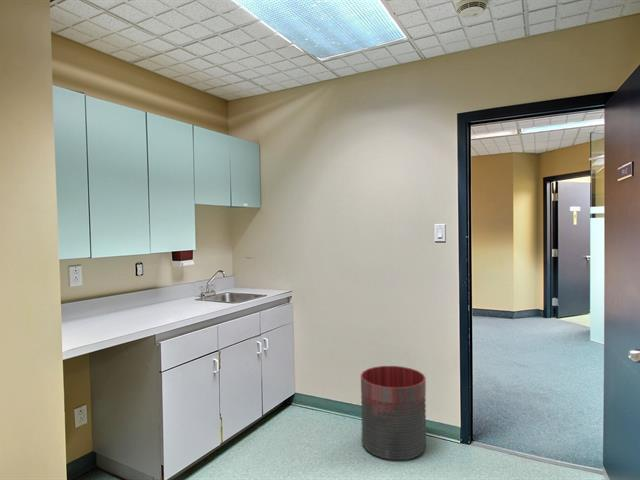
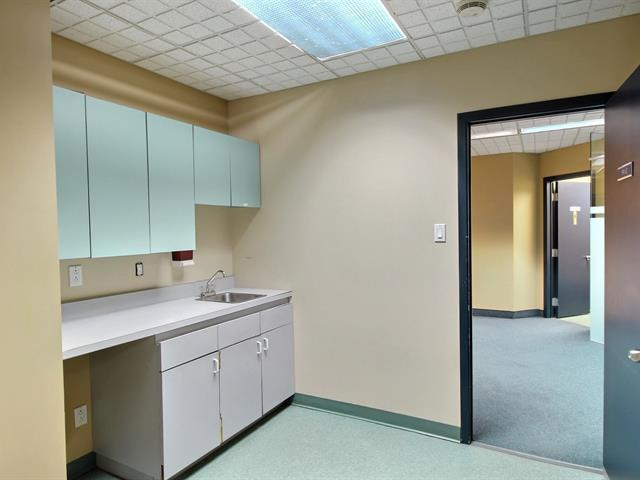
- trash can (393, 410)
